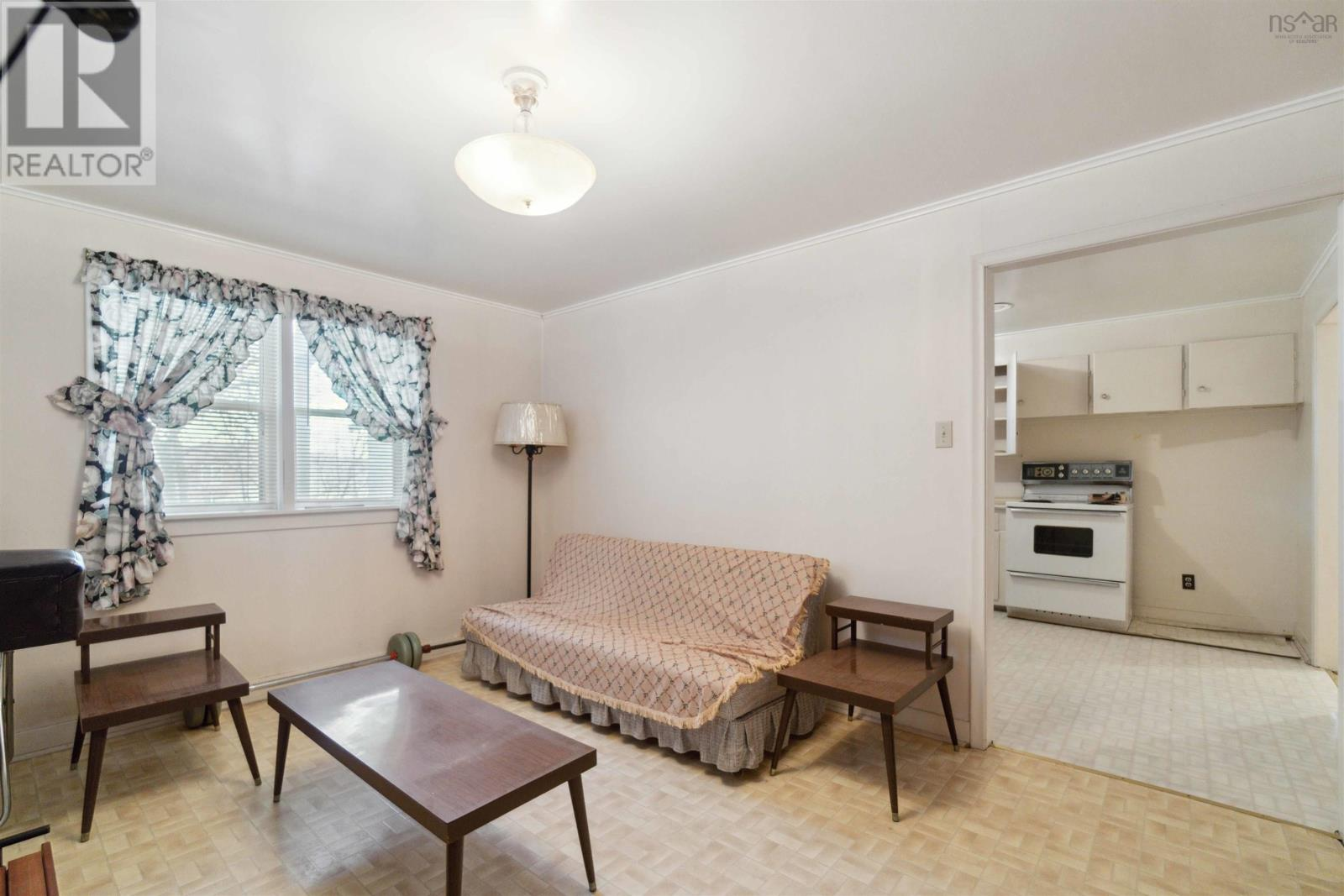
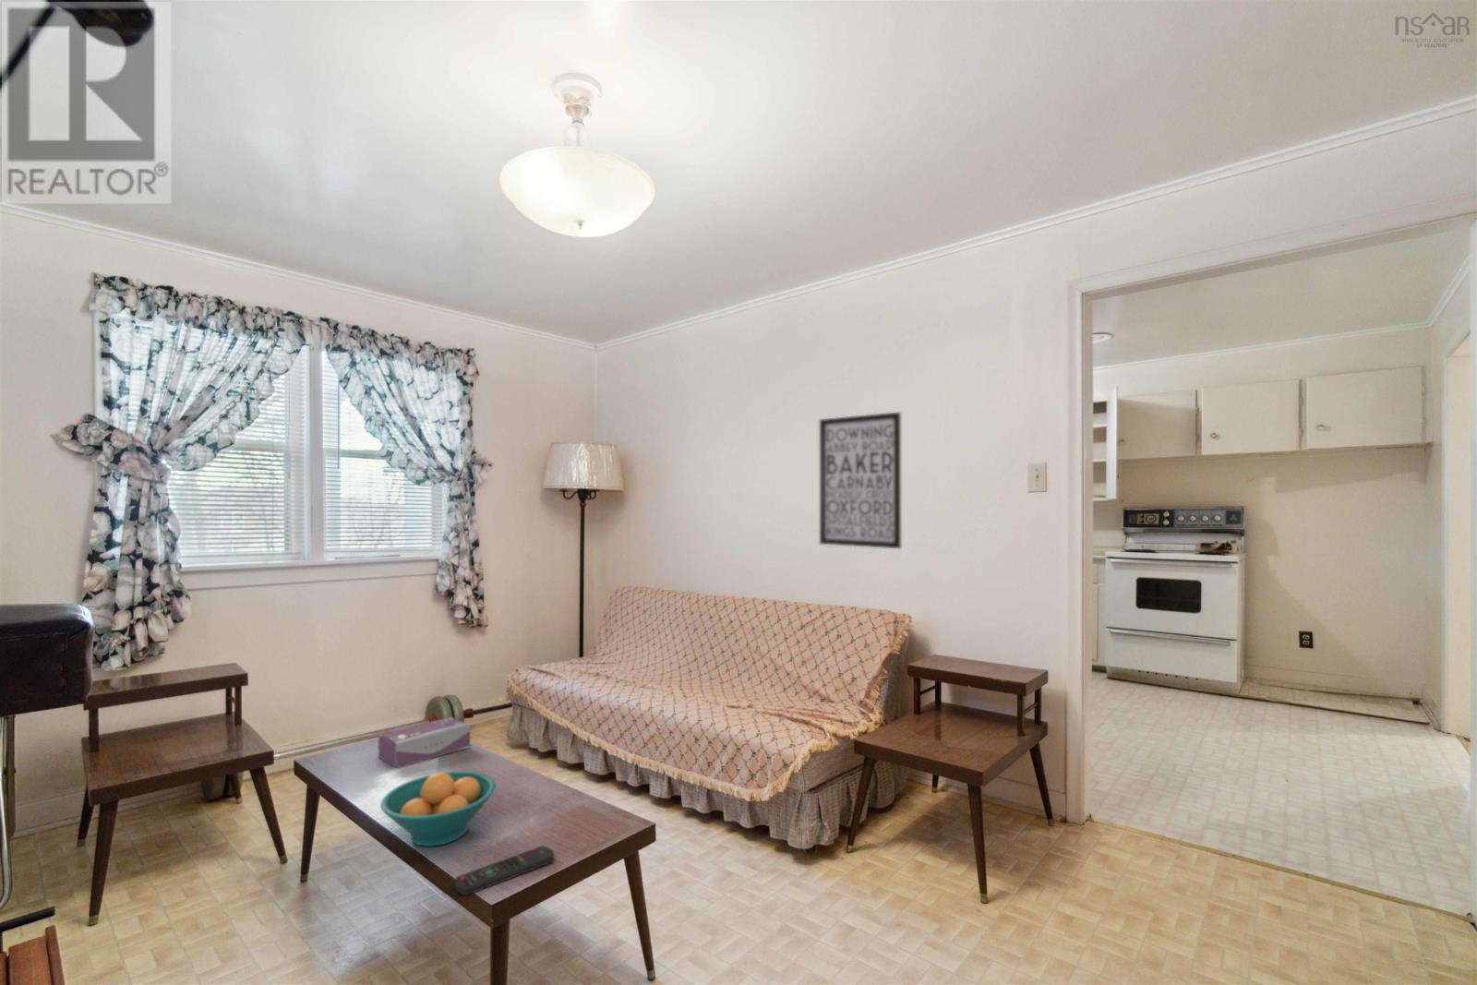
+ wall art (858, 482)
+ remote control (506, 868)
+ tissue box (424, 740)
+ fruit bowl (440, 804)
